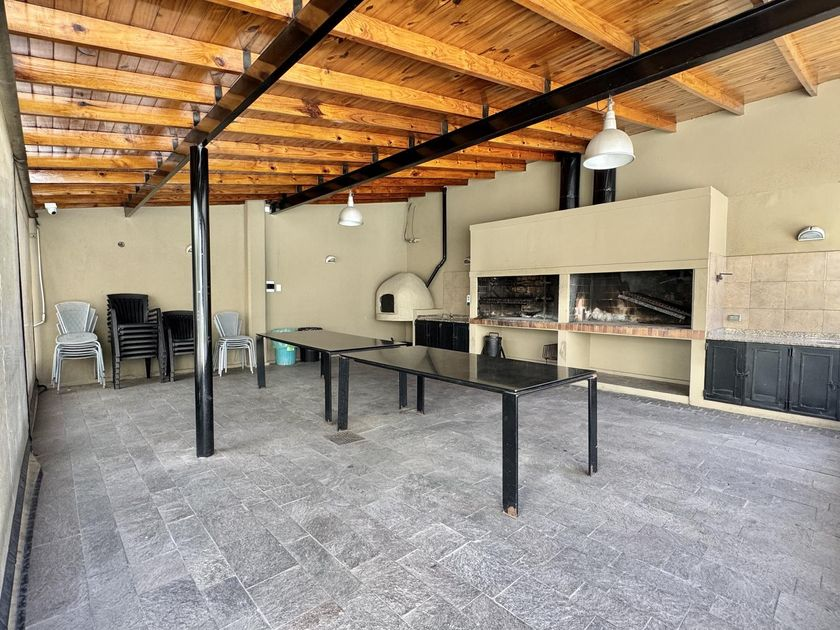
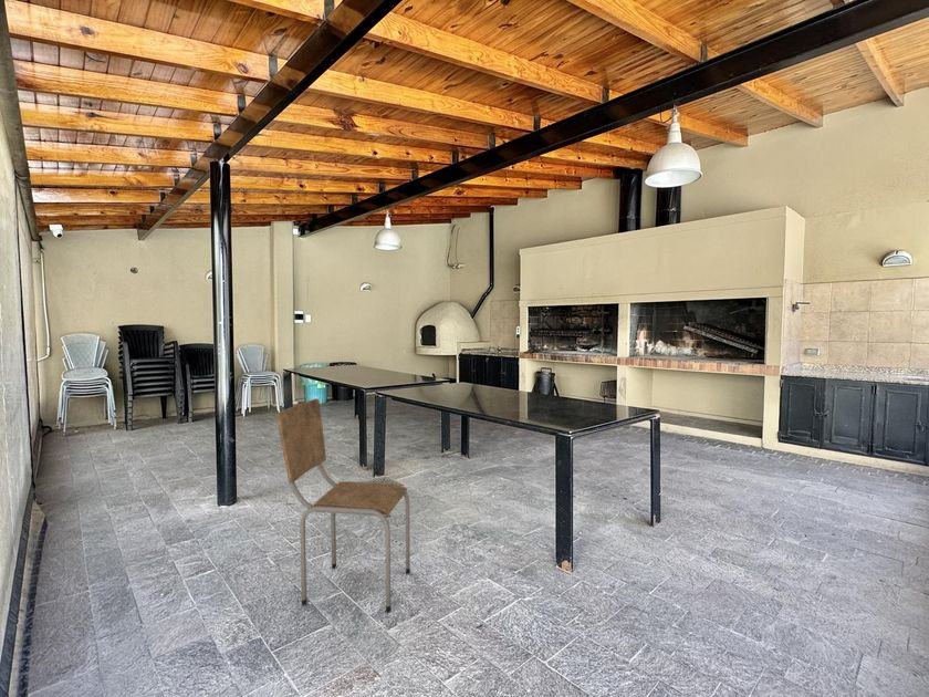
+ dining chair (347, 497)
